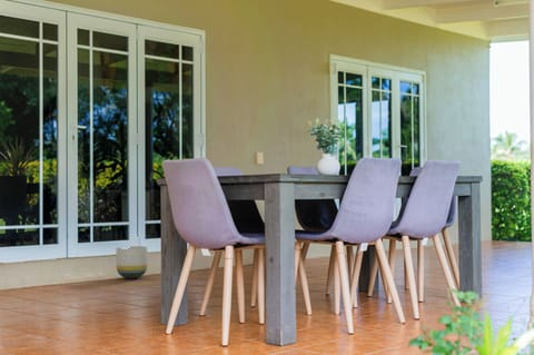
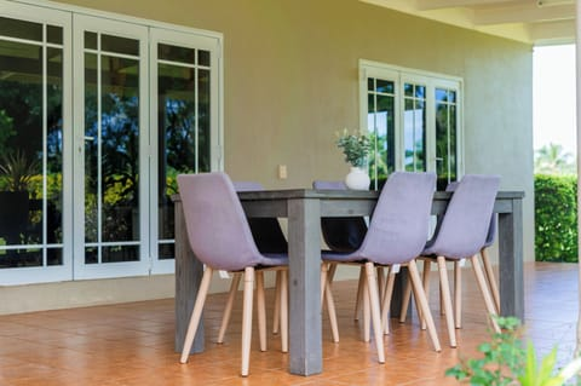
- planter (131, 263)
